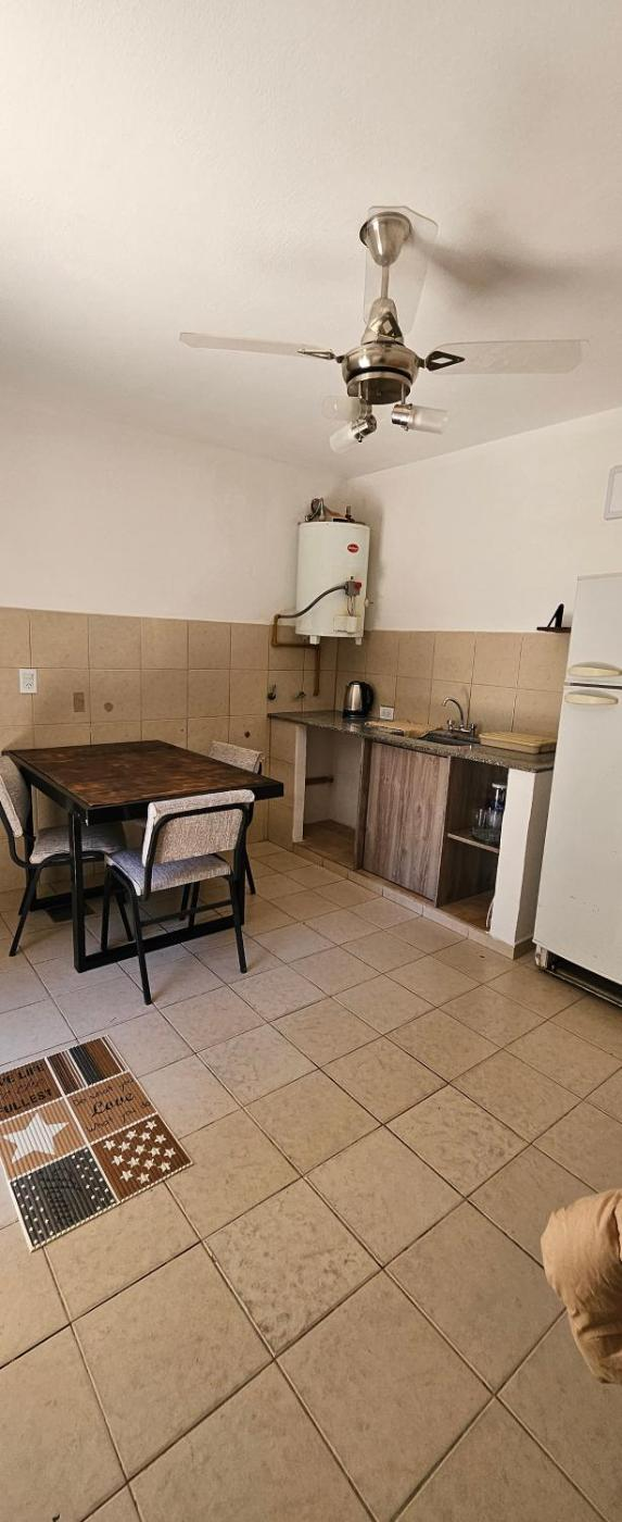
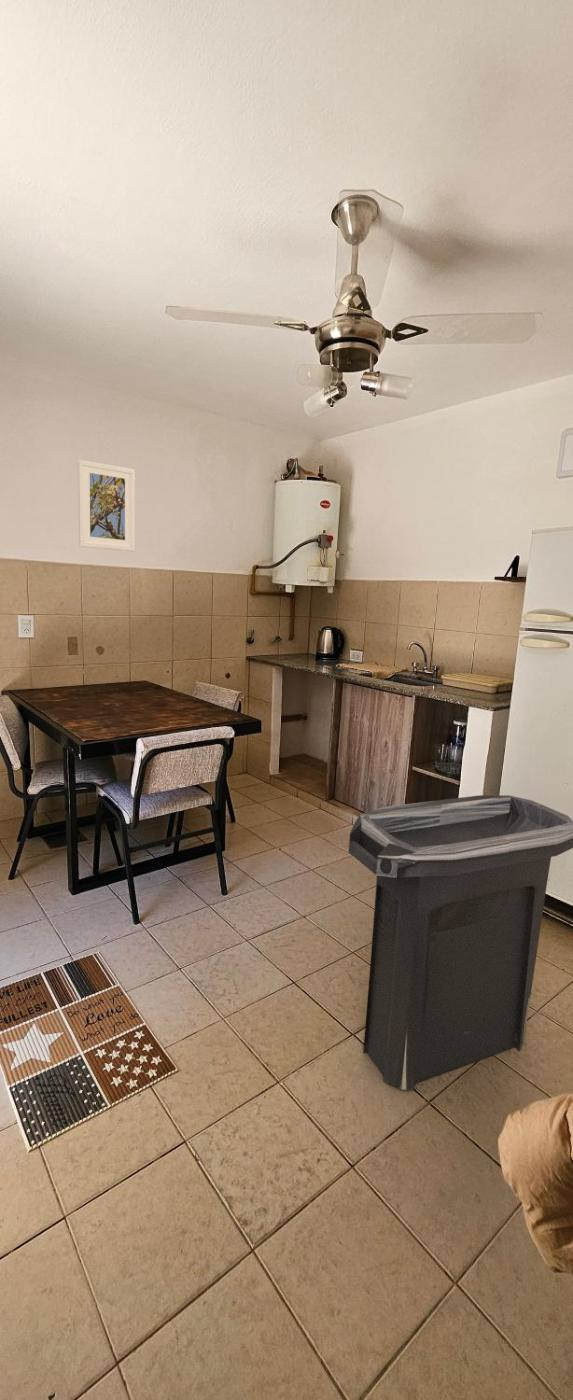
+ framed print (107, 507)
+ trash can (456, 935)
